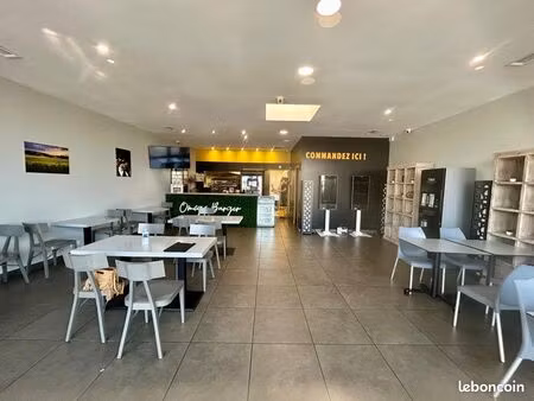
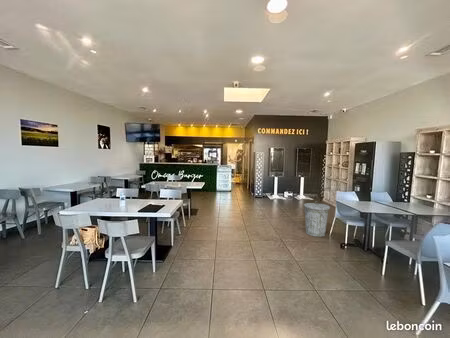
+ trash can (316, 217)
